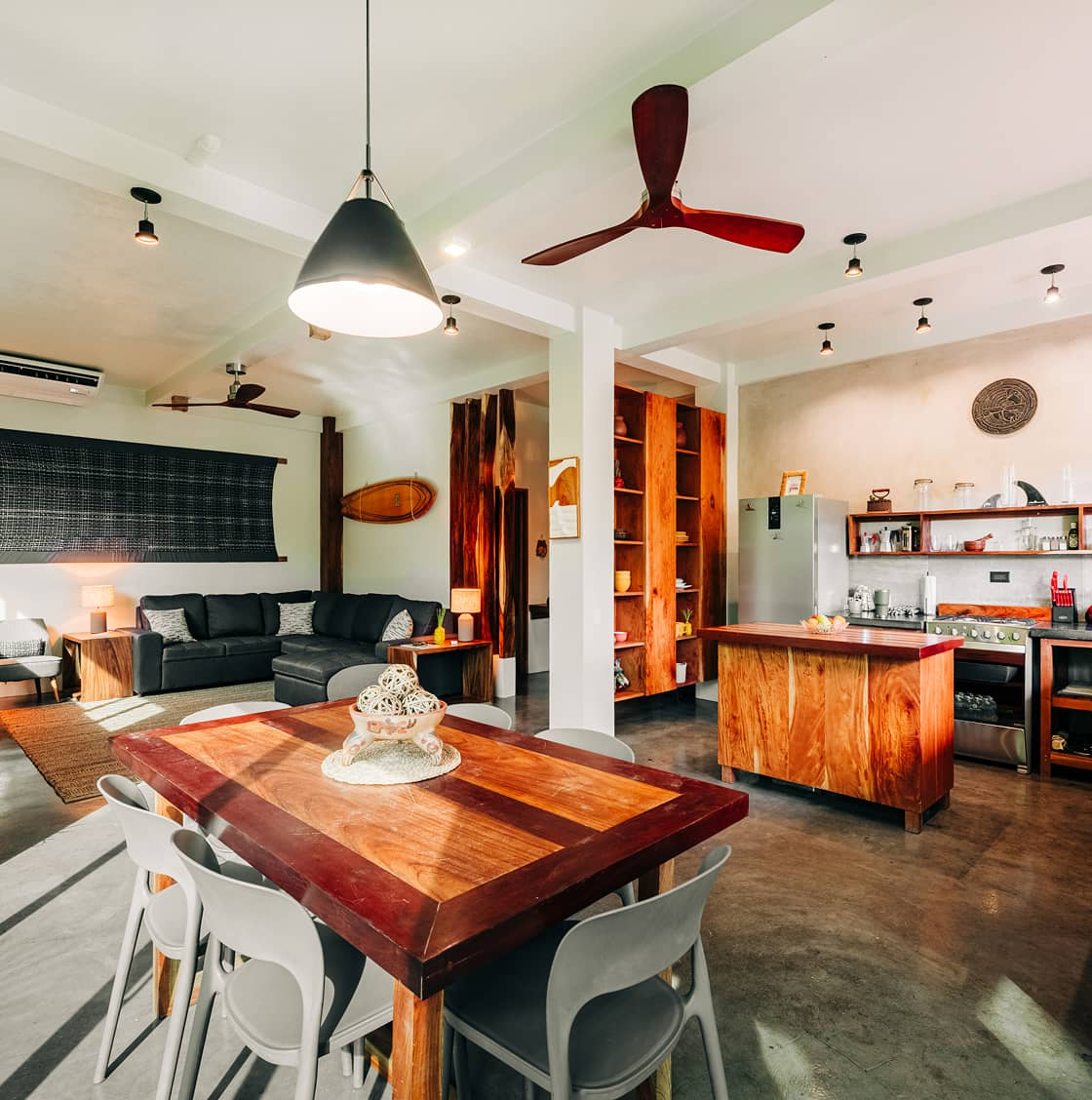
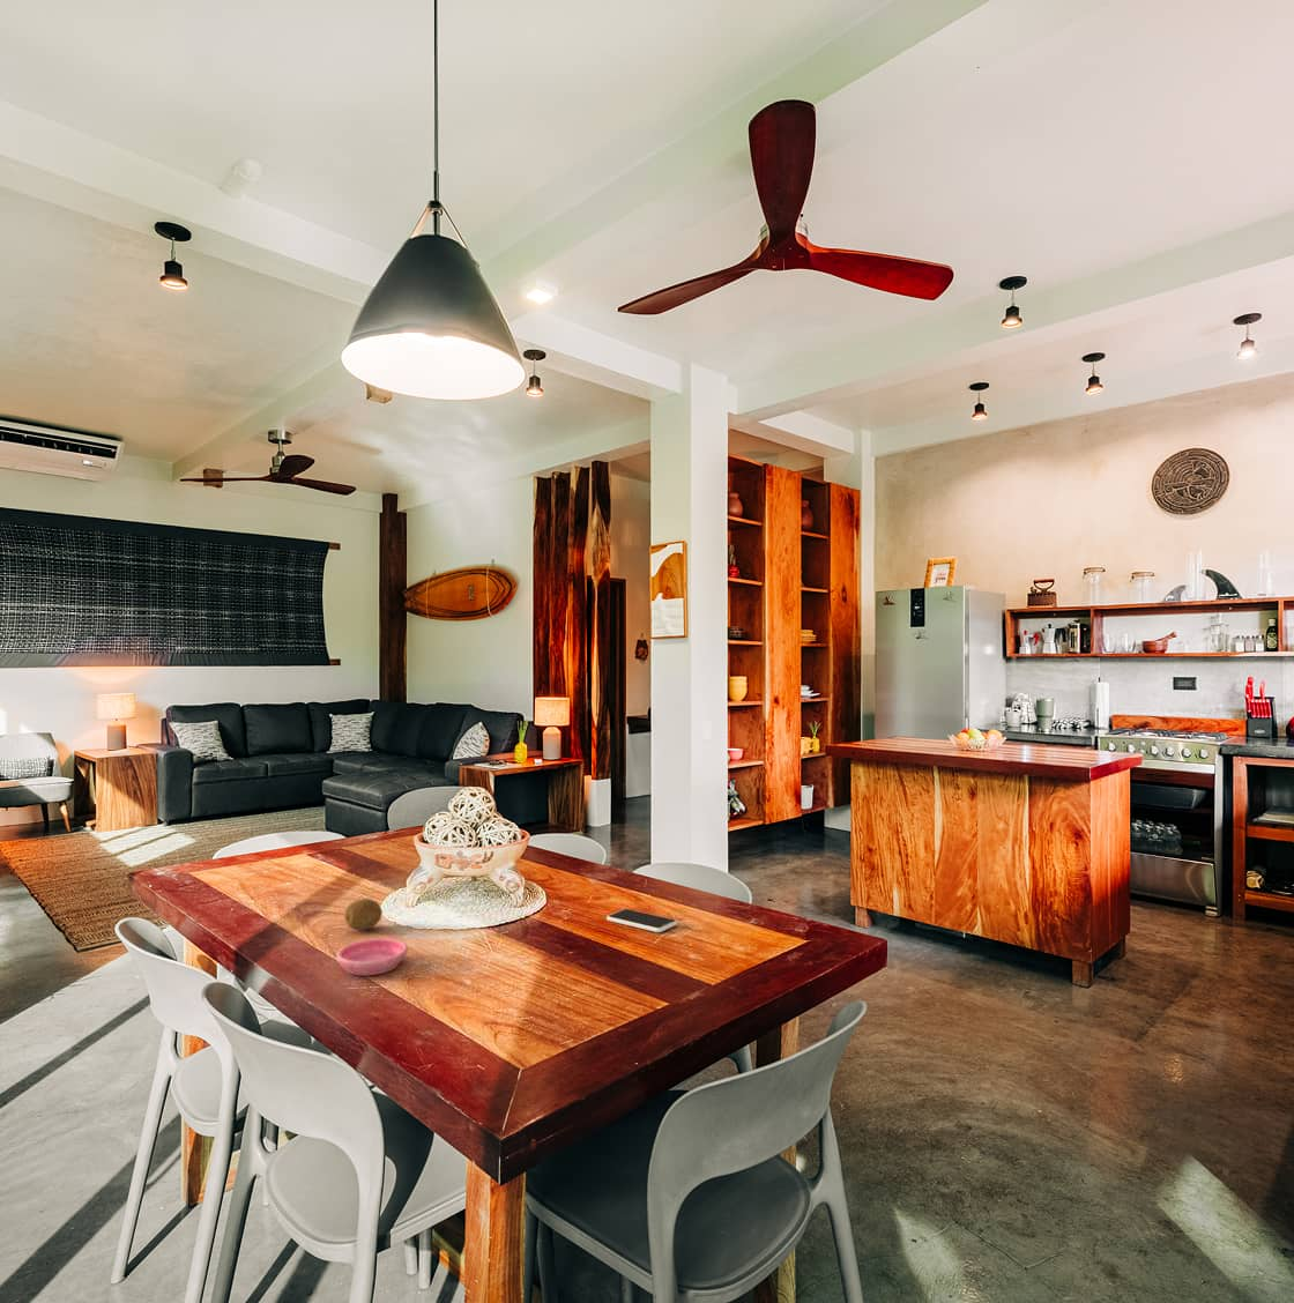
+ saucer (372, 957)
+ fruit (363, 913)
+ smartphone (641, 919)
